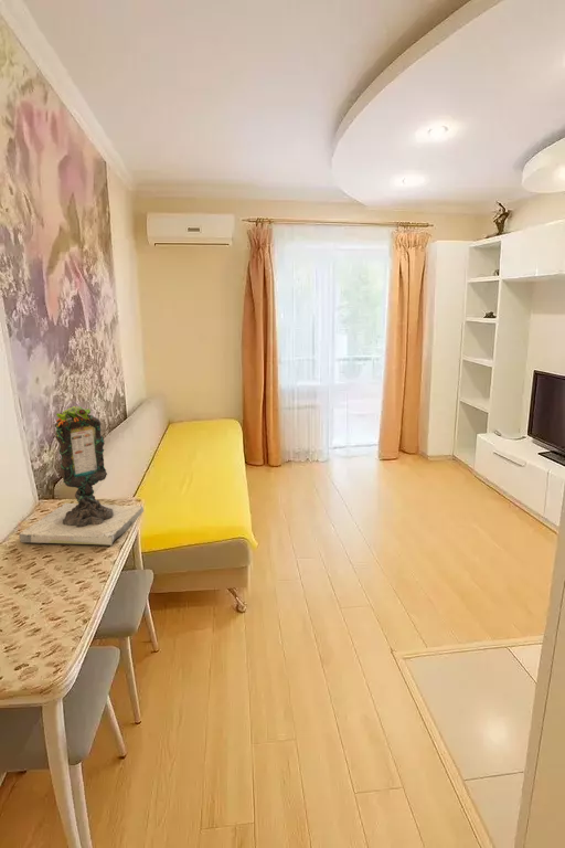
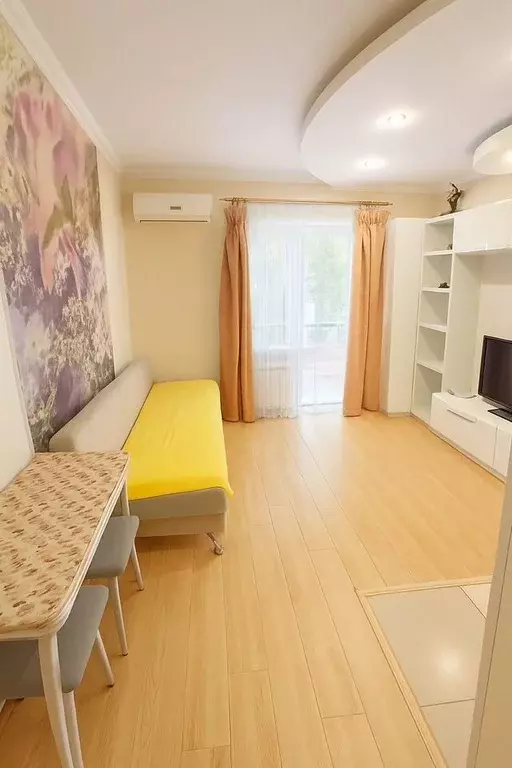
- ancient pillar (79, 462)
